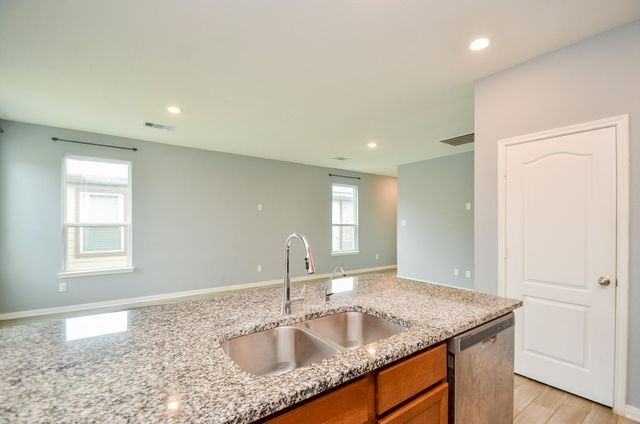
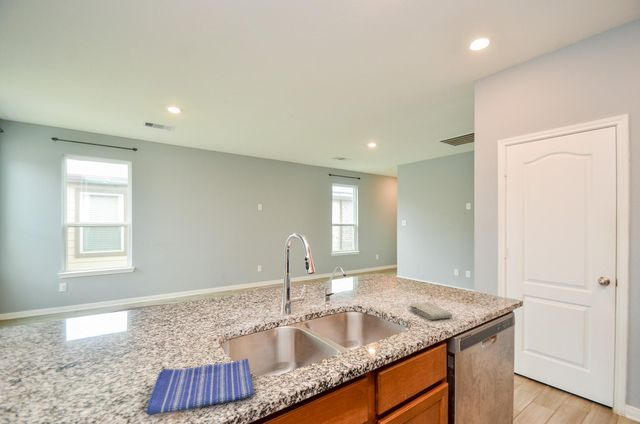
+ washcloth (429, 310)
+ dish towel (204, 382)
